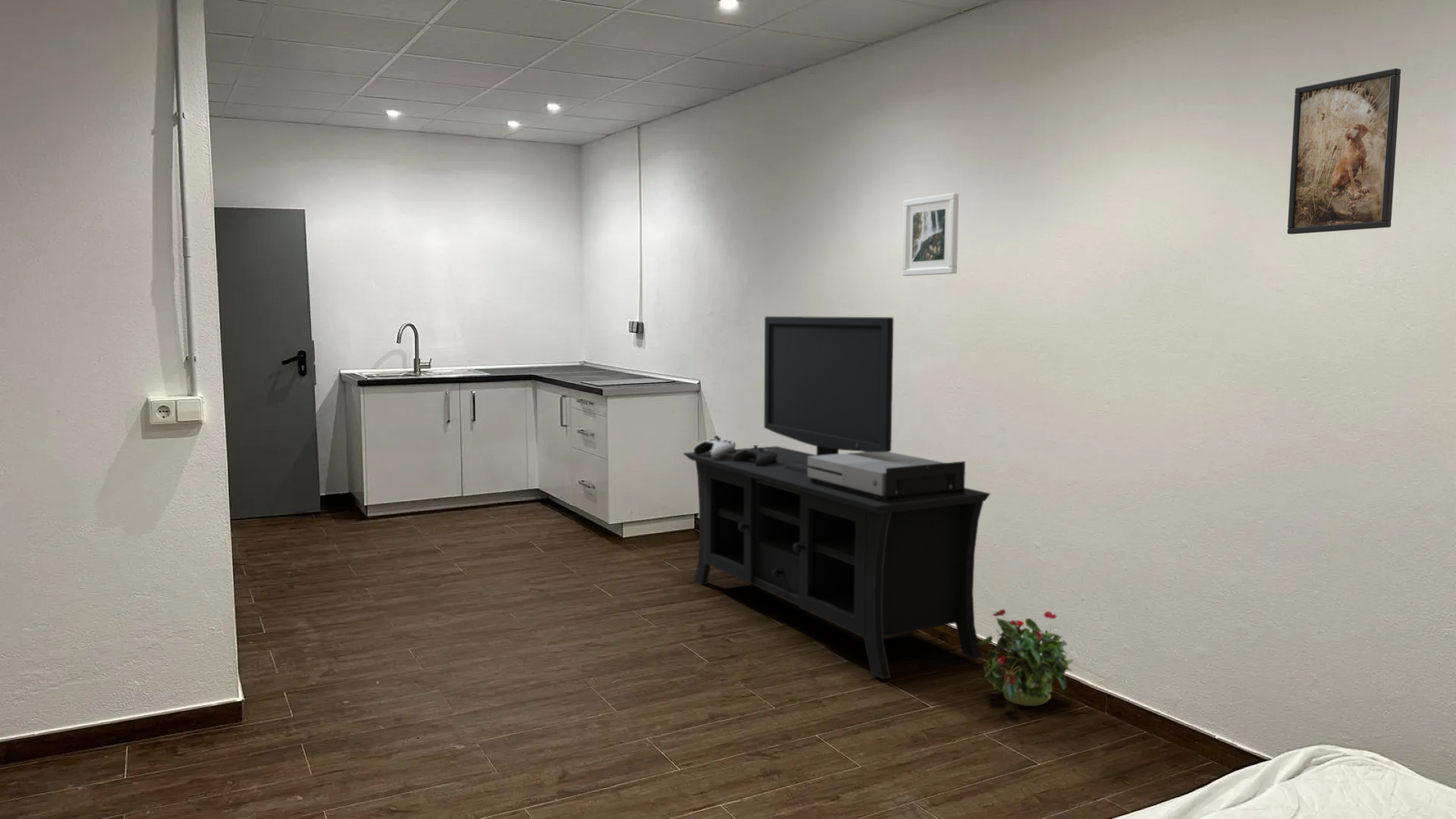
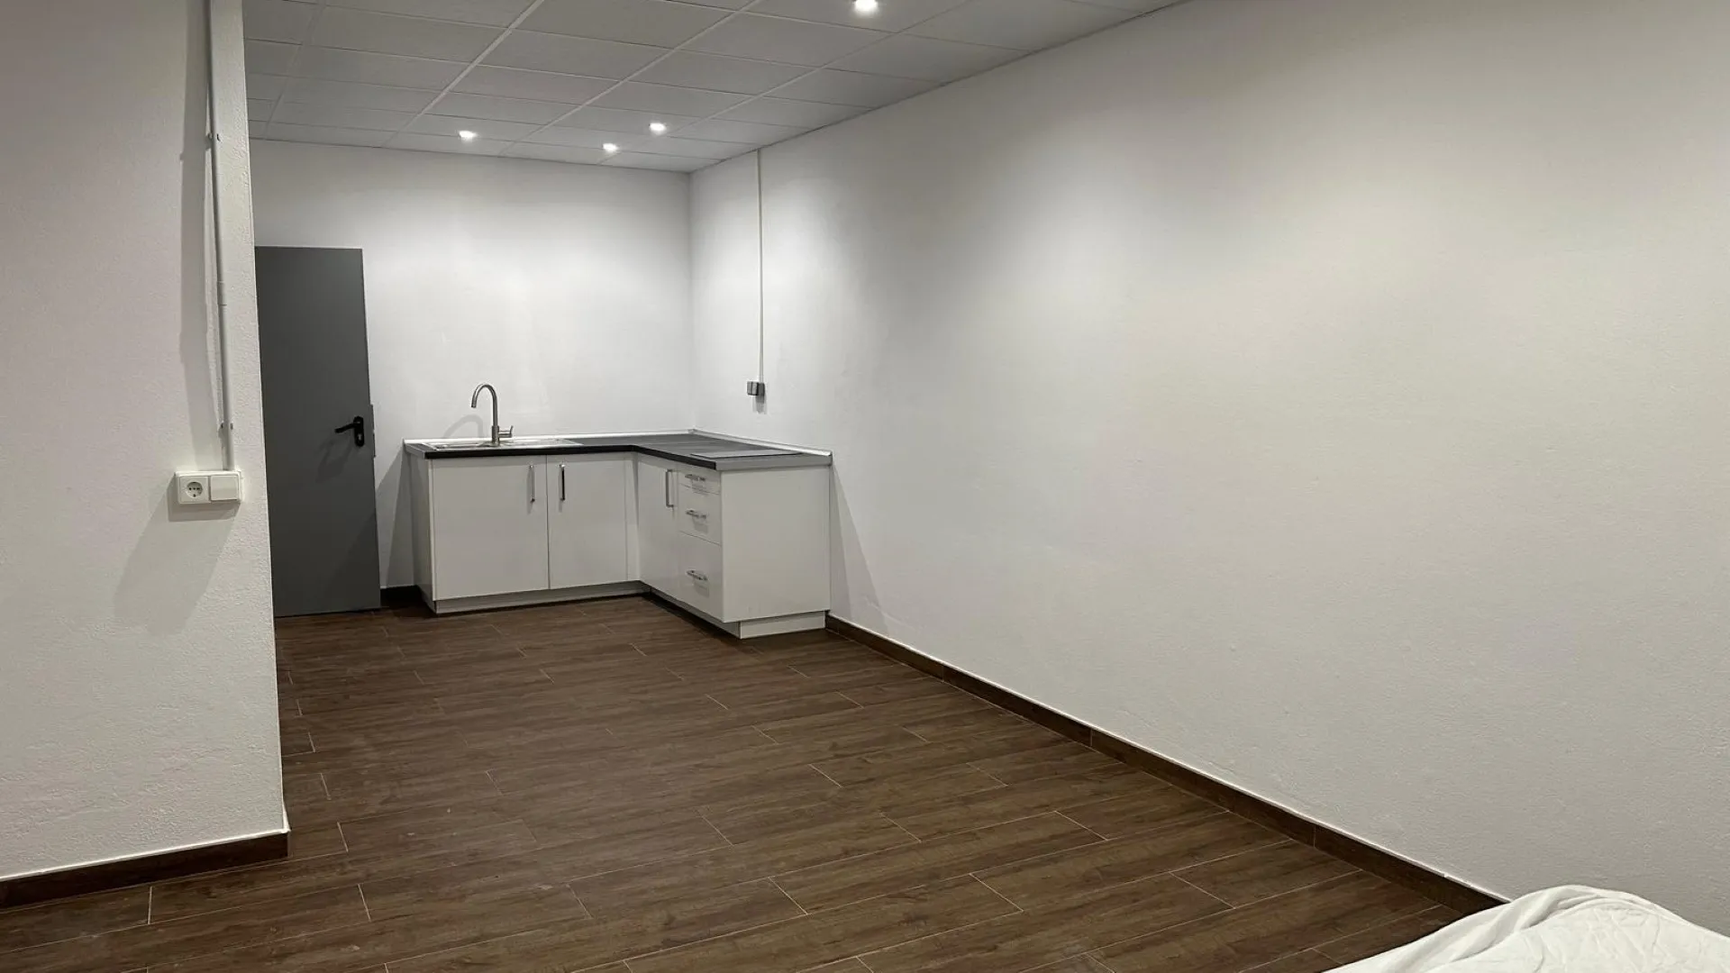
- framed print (929, 236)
- media console (817, 468)
- potted plant (1031, 657)
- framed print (1341, 155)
